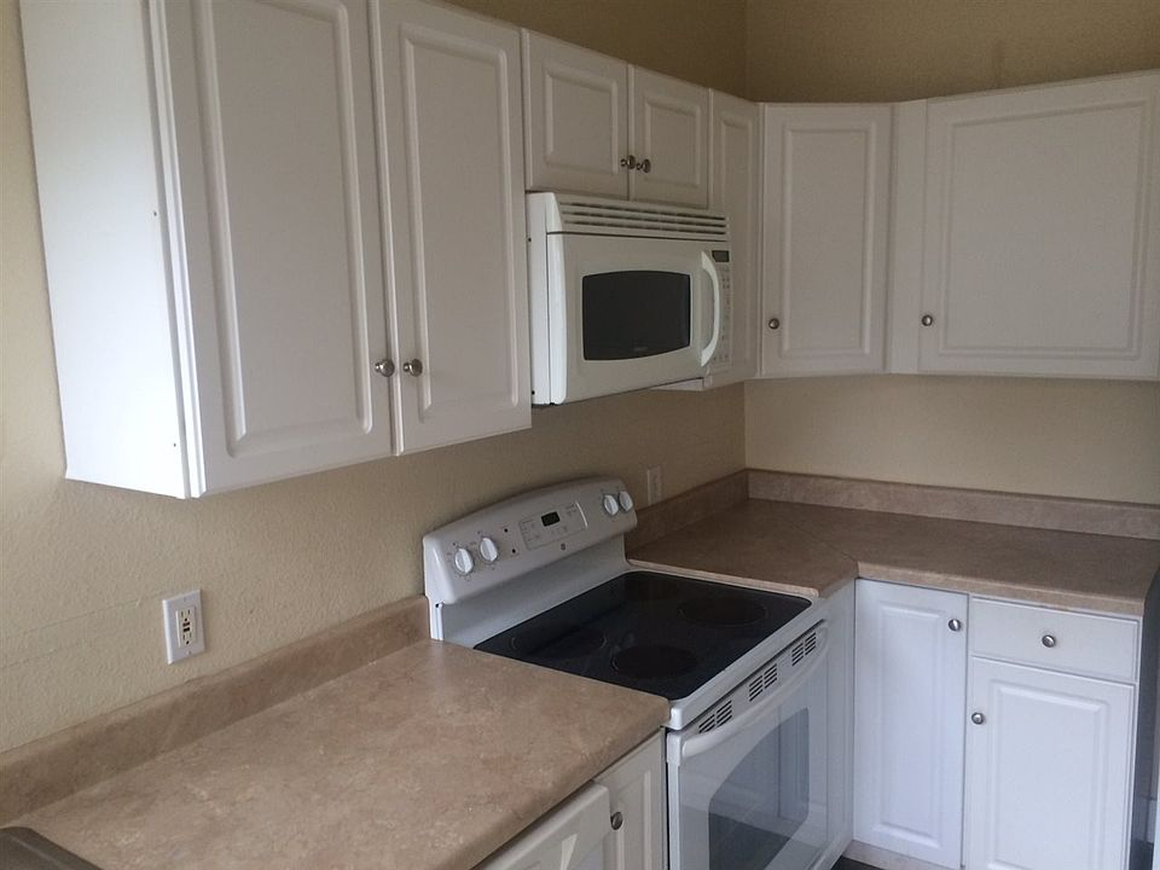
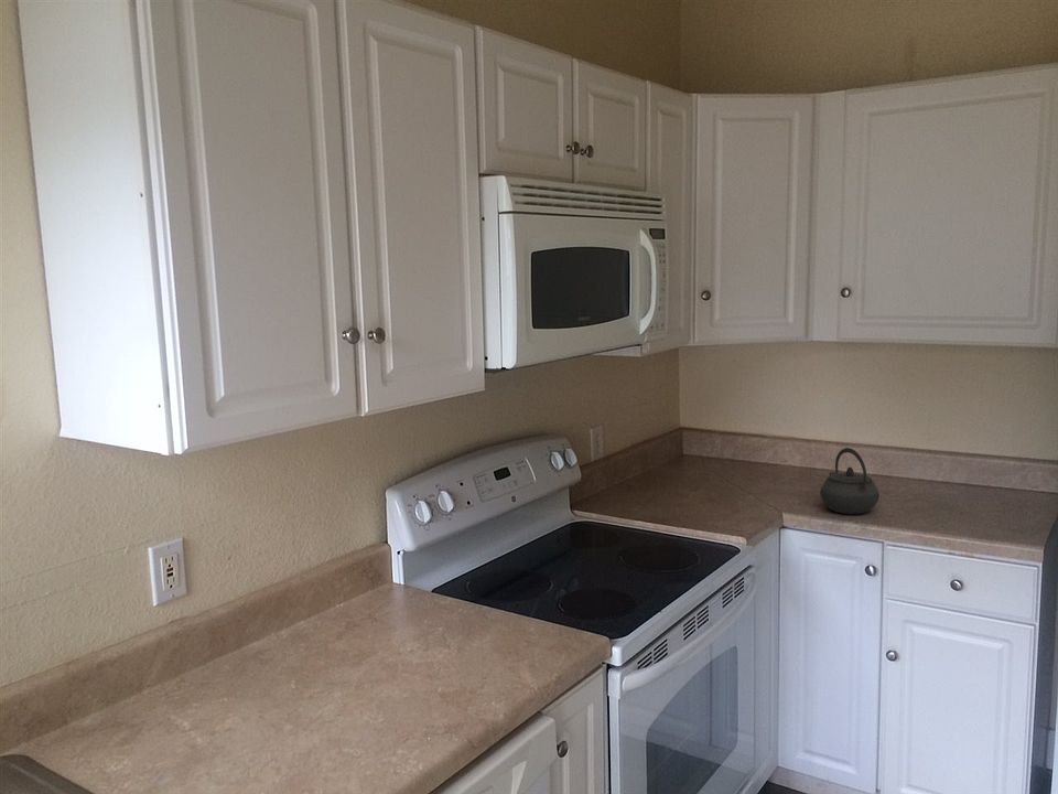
+ kettle (848, 478)
